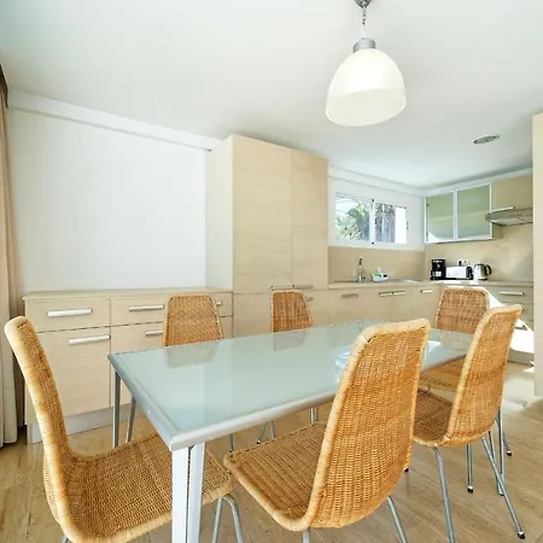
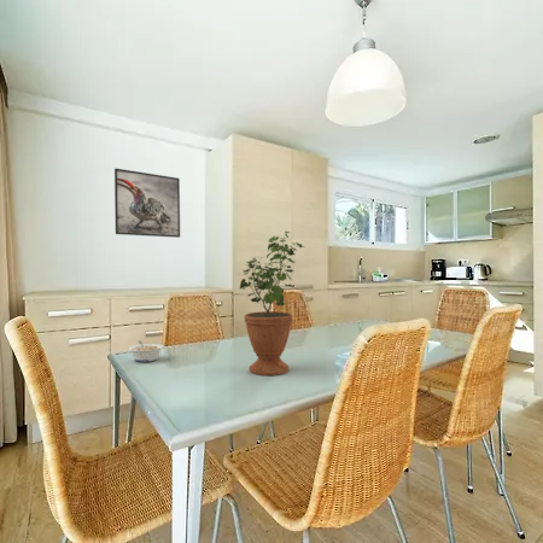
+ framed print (148, 204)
+ potted plant (272, 299)
+ legume (145, 351)
